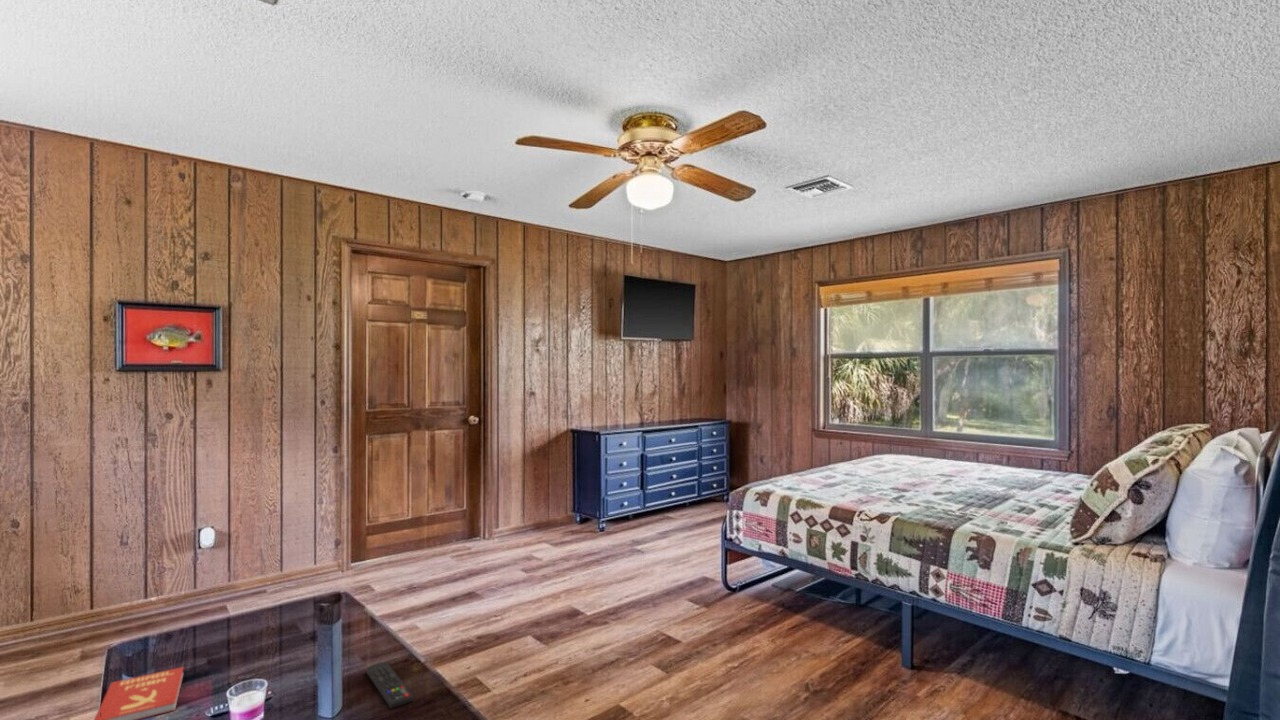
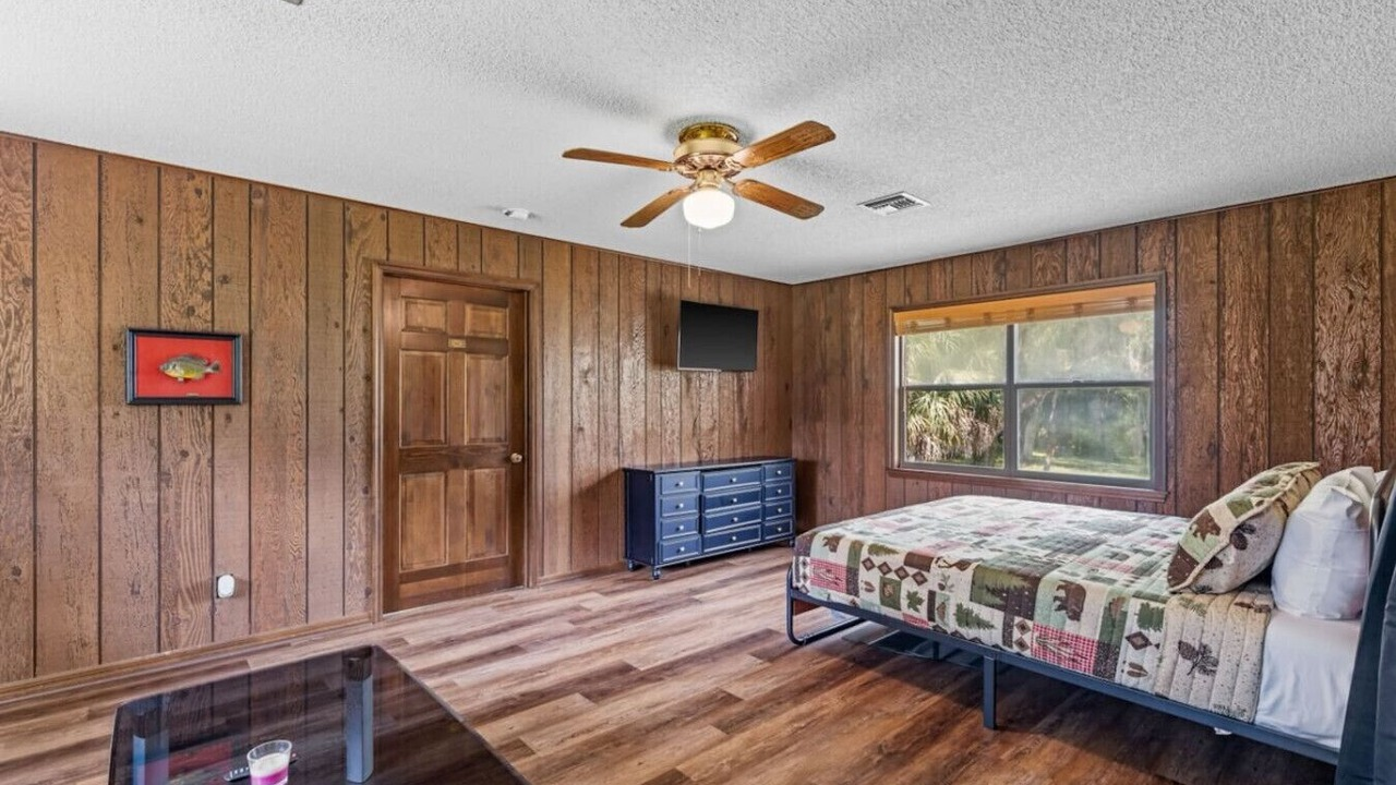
- remote control (388, 682)
- book (141, 696)
